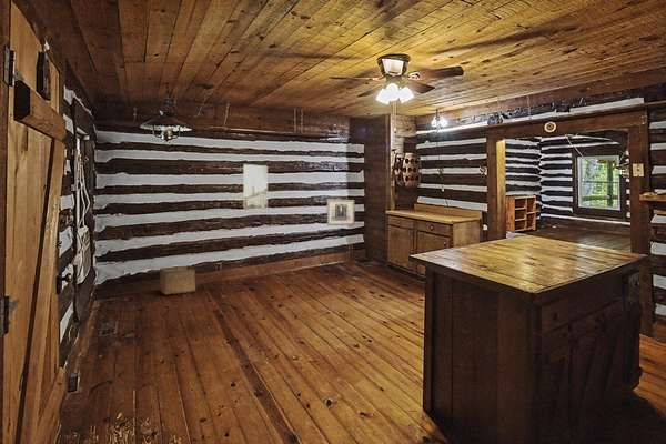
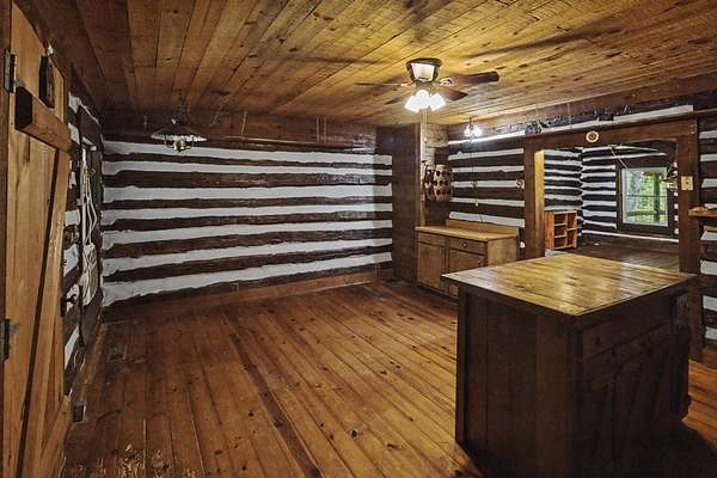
- storage bin (178, 279)
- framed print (255, 186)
- wall art (341, 212)
